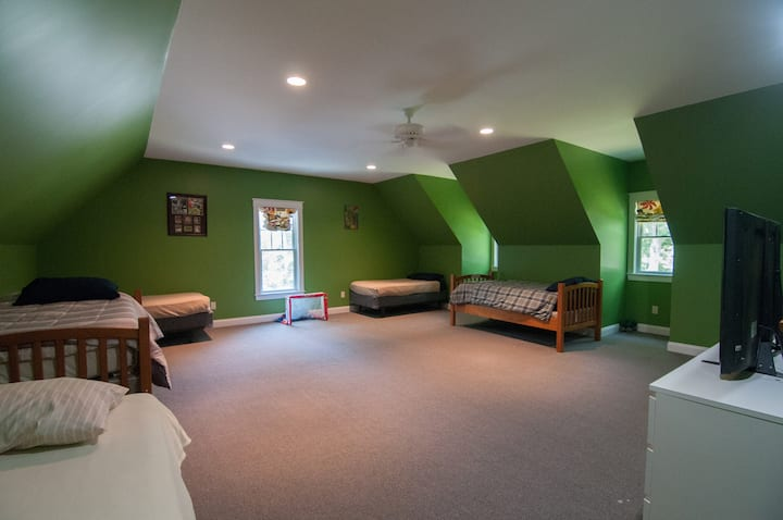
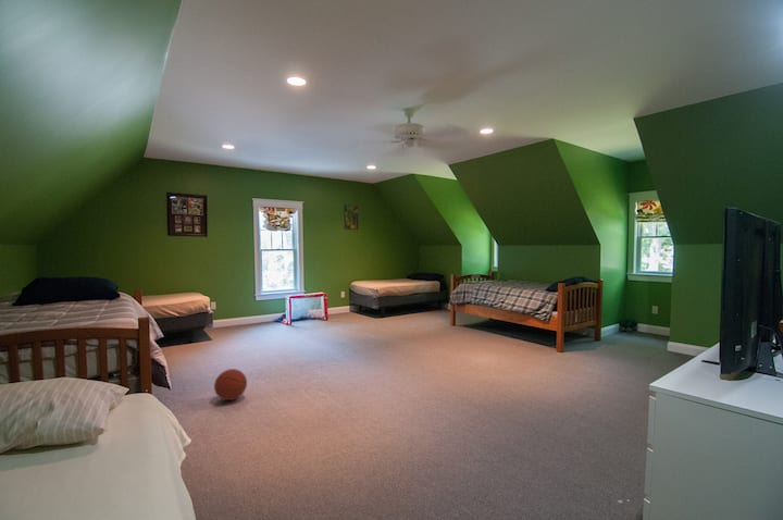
+ basketball (231, 384)
